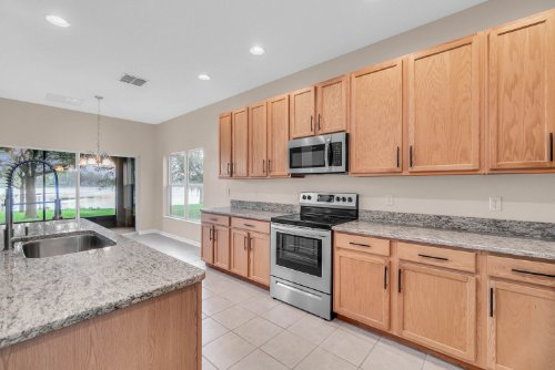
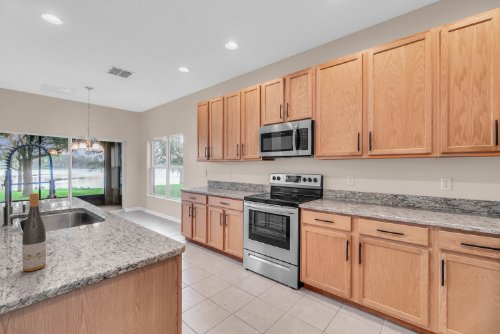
+ wine bottle (34, 230)
